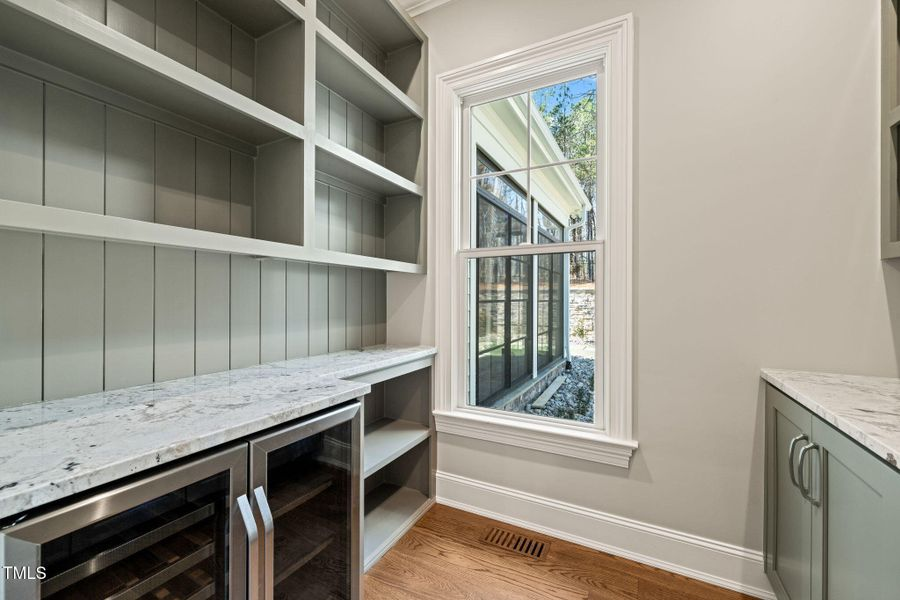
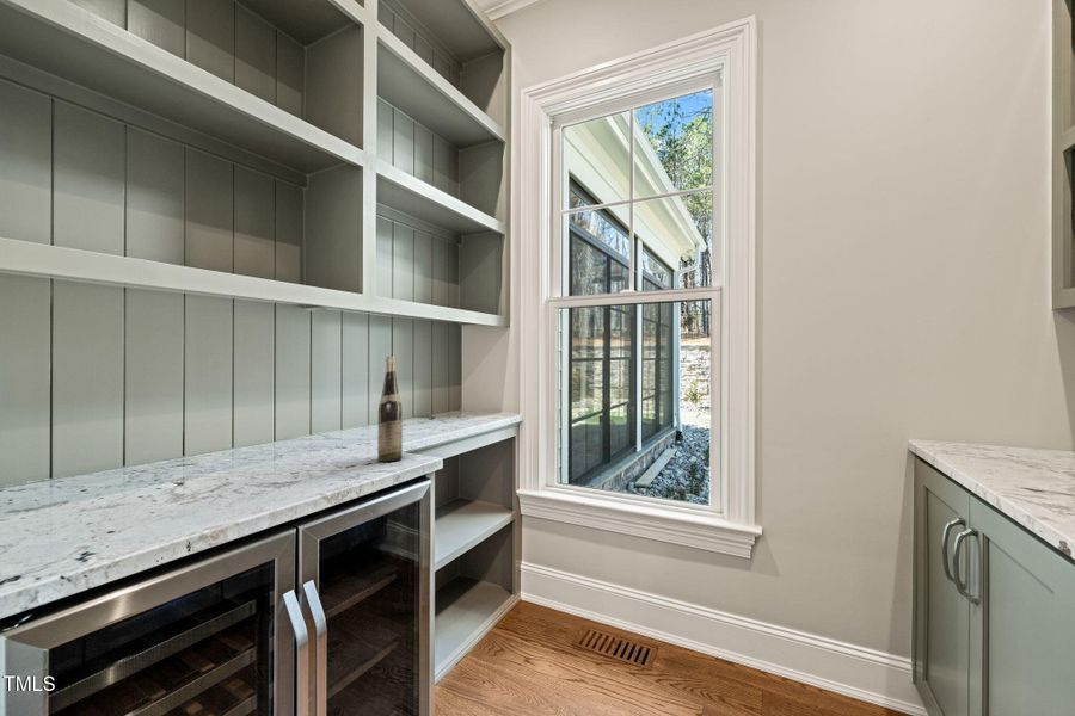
+ wine bottle (389, 407)
